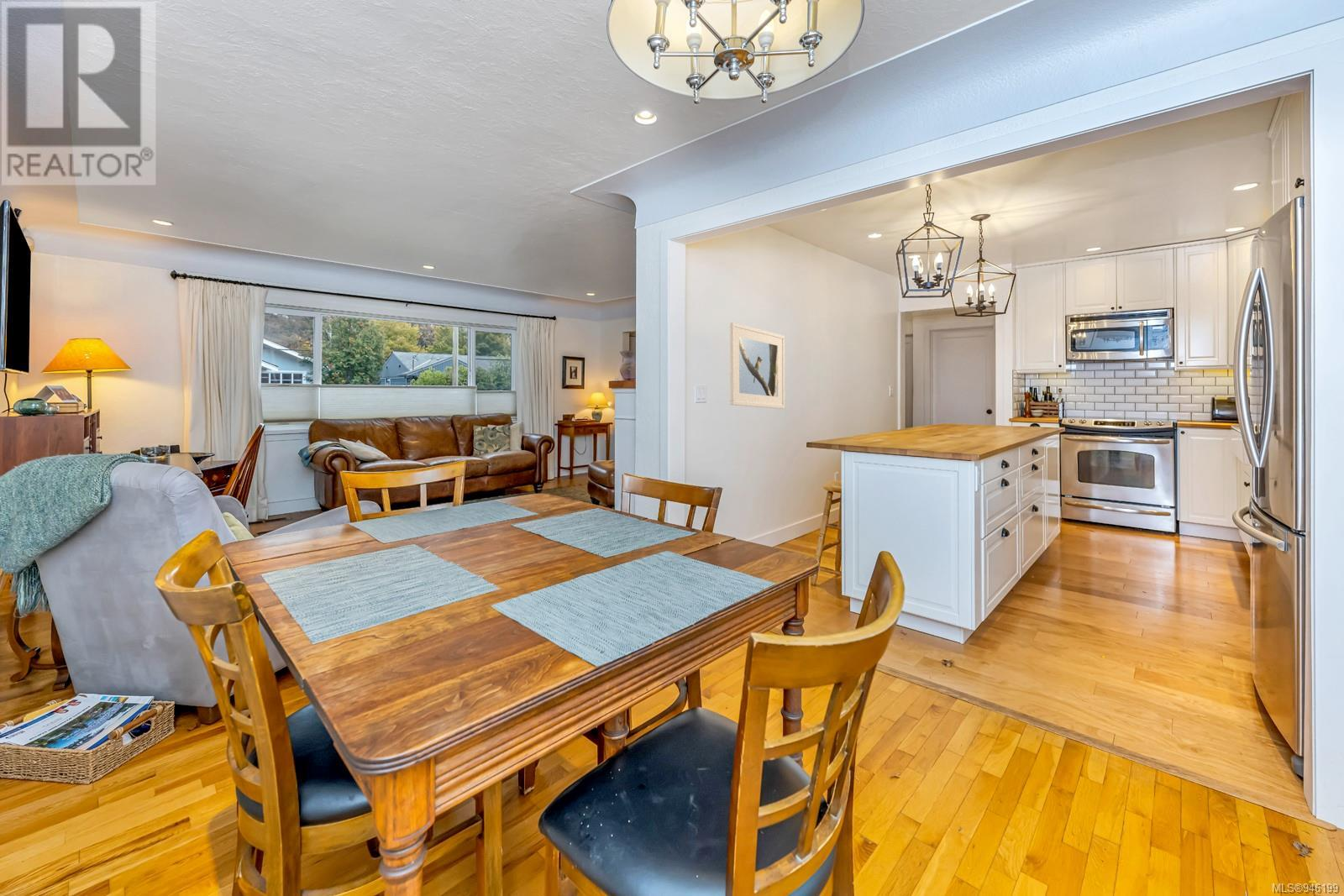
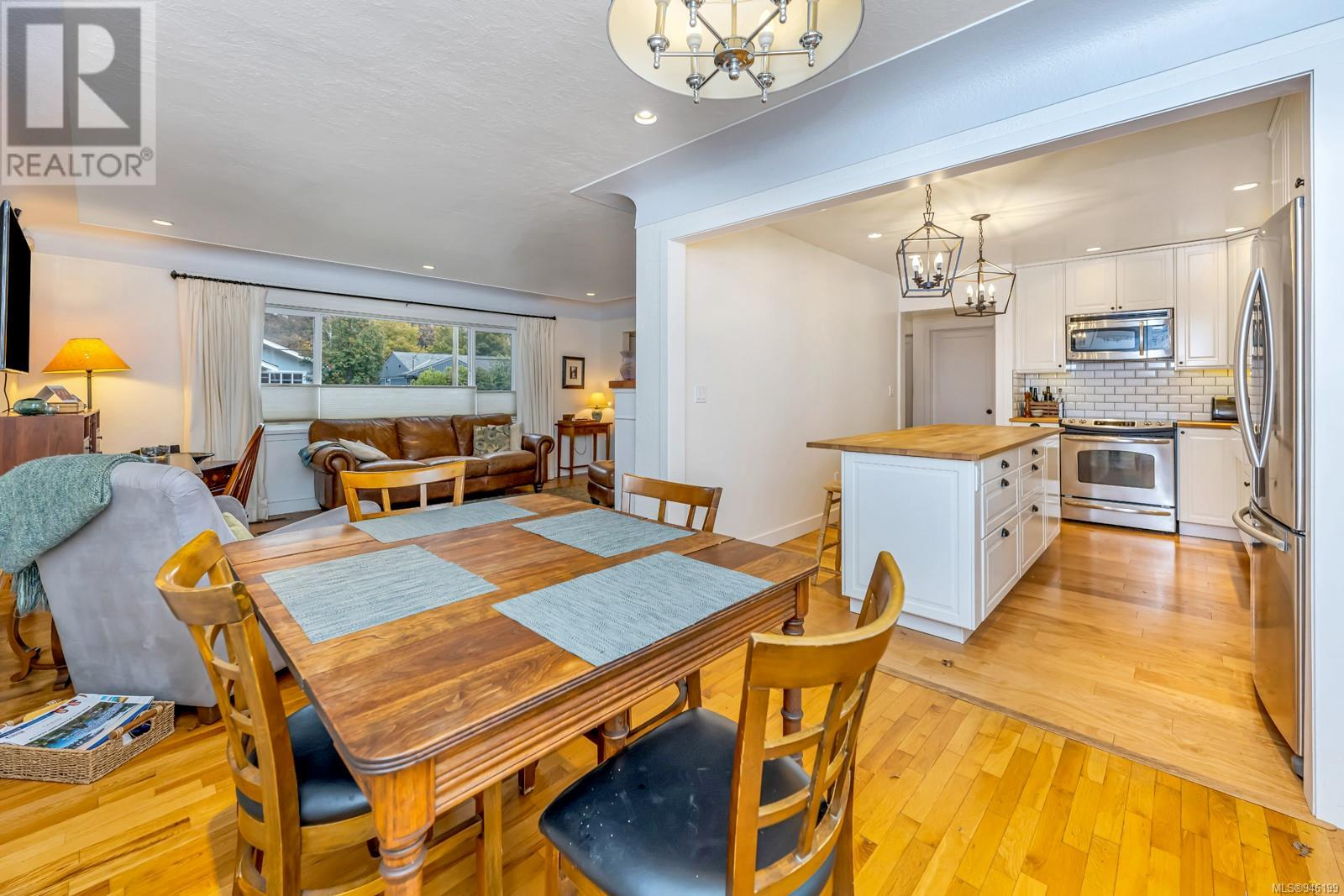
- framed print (759, 368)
